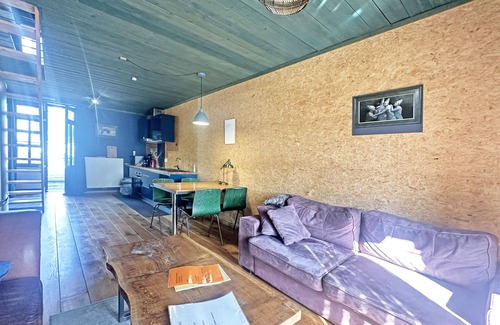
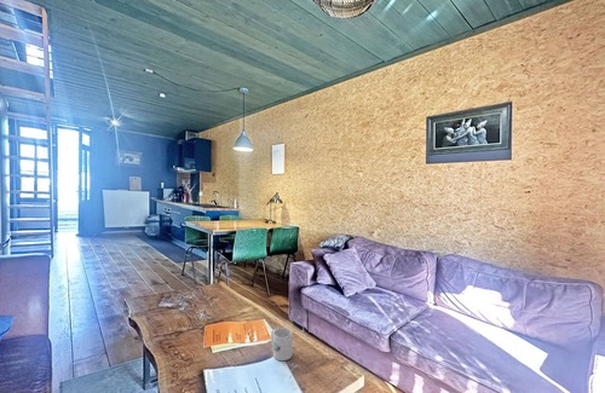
+ mug (280, 341)
